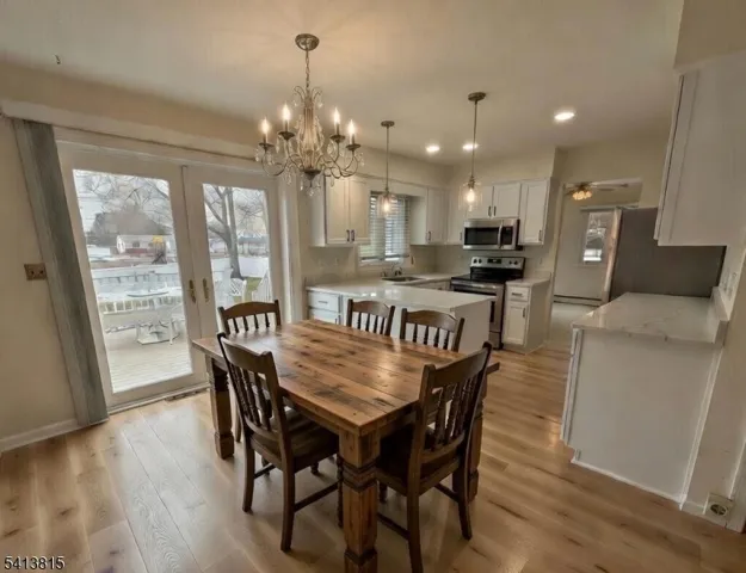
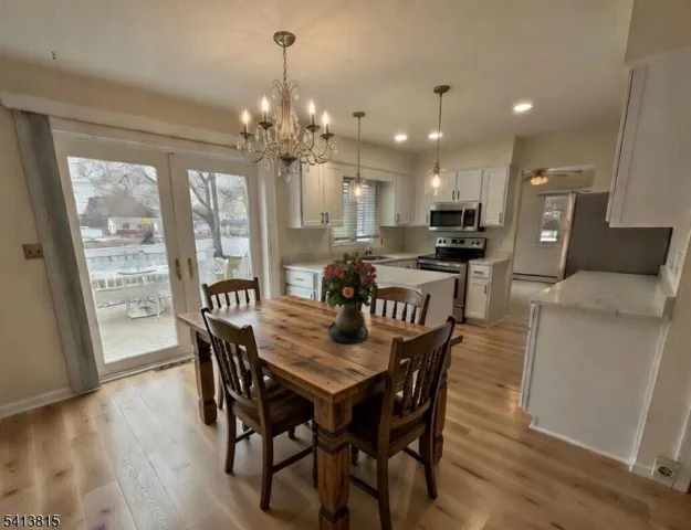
+ bouquet (348, 294)
